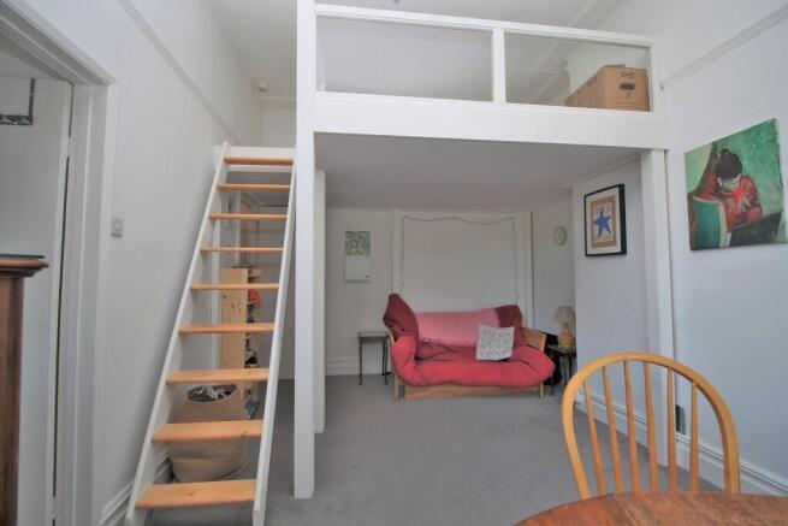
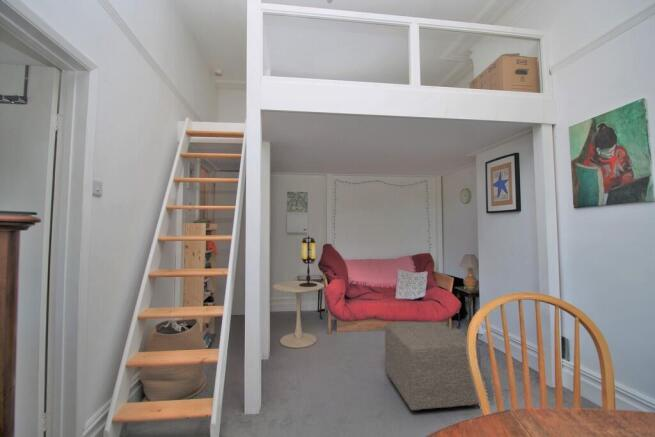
+ ottoman (428, 360)
+ side table (298, 312)
+ table lamp (308, 260)
